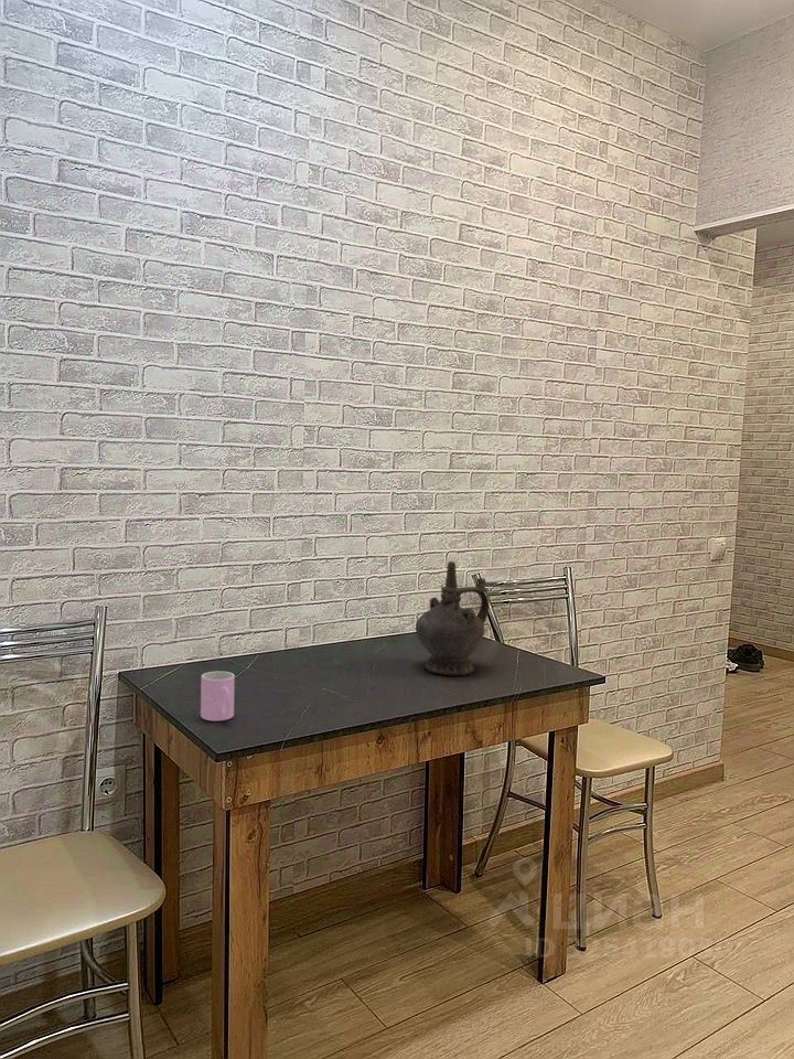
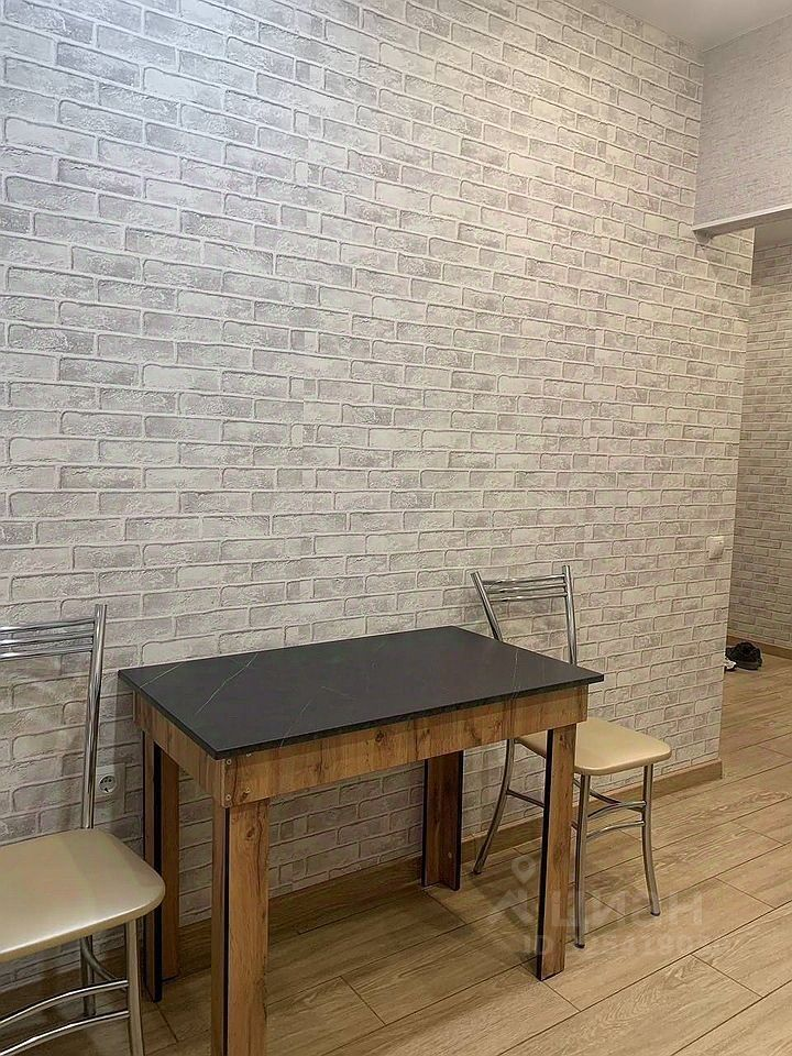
- cup (219, 697)
- ceremonial vessel (453, 616)
